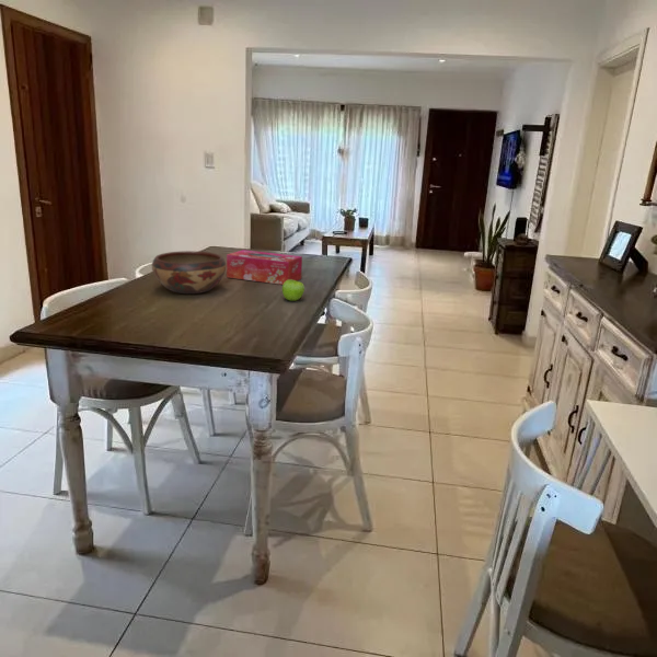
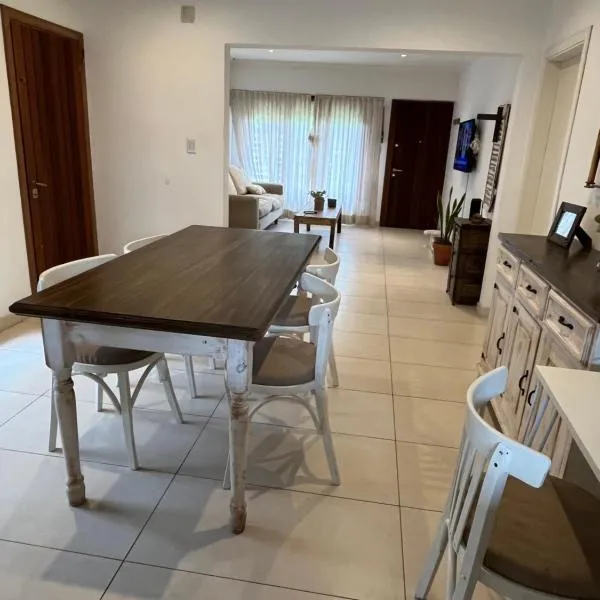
- decorative bowl (189, 273)
- tissue box (264, 266)
- fruit (292, 289)
